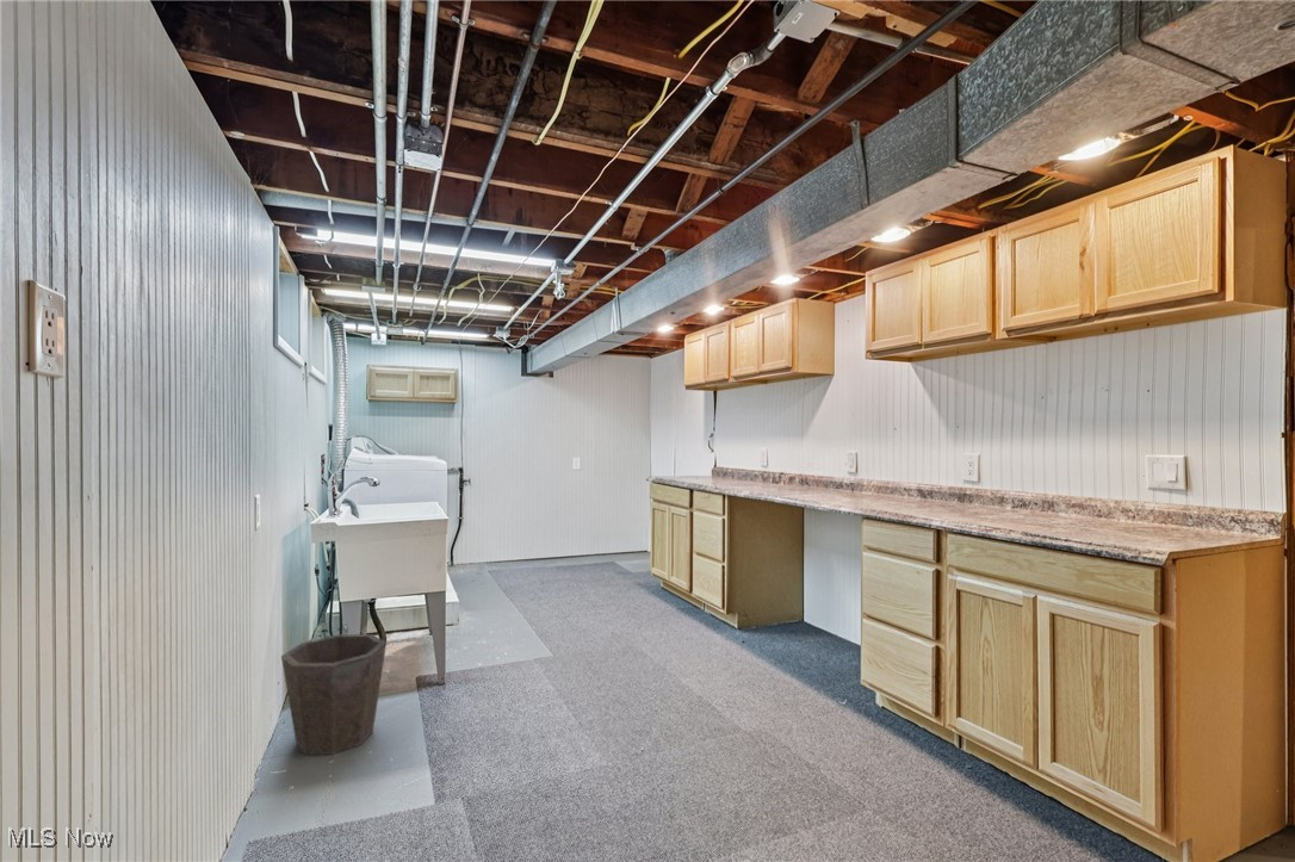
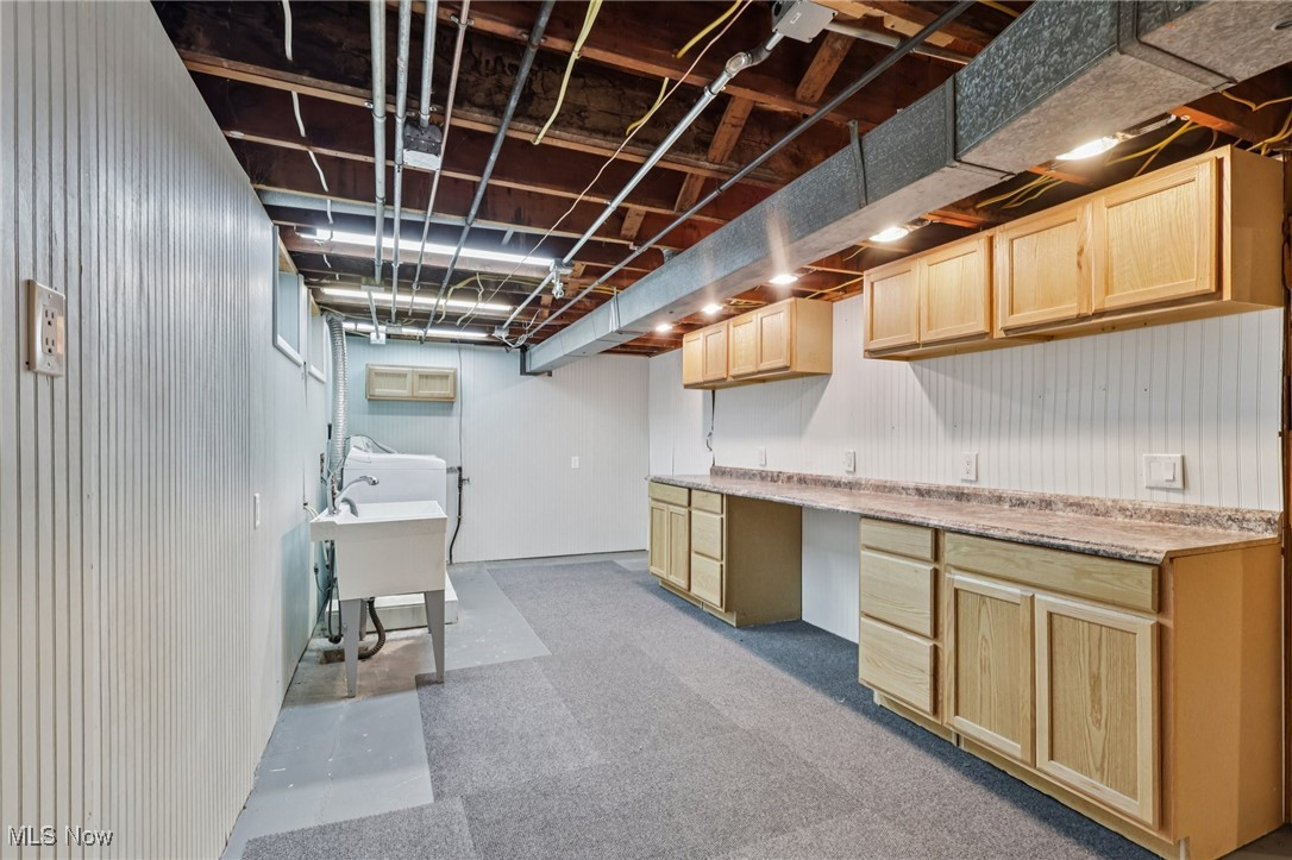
- waste bin (335, 693)
